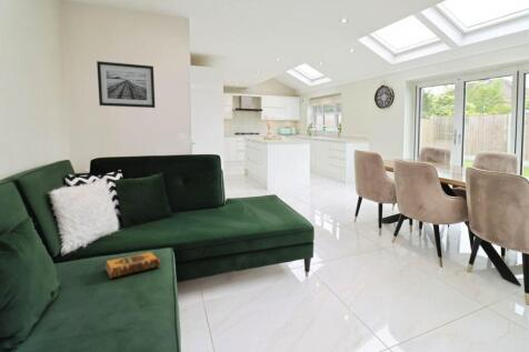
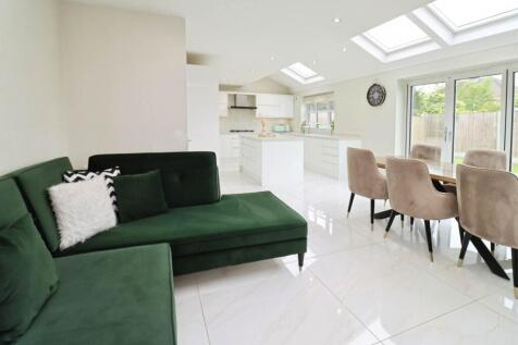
- hardback book (132, 264)
- wall art (127, 84)
